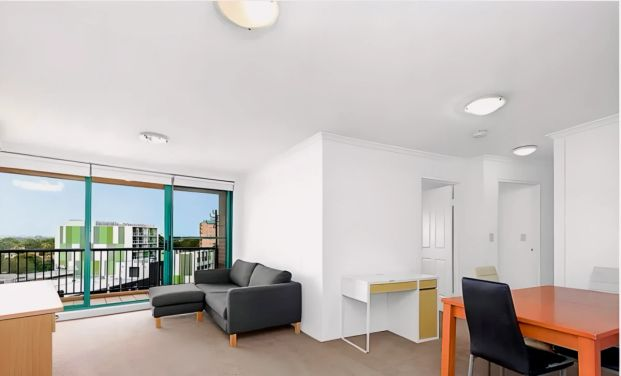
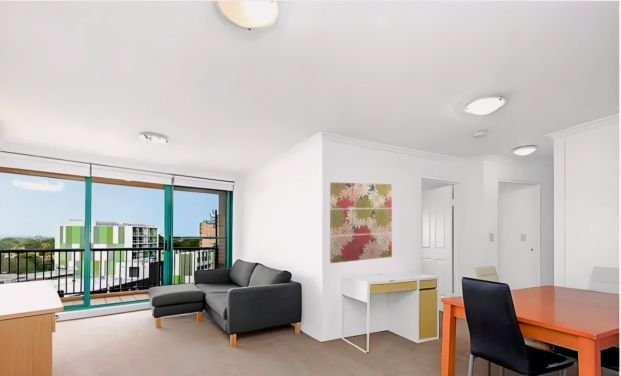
+ wall art (362, 221)
